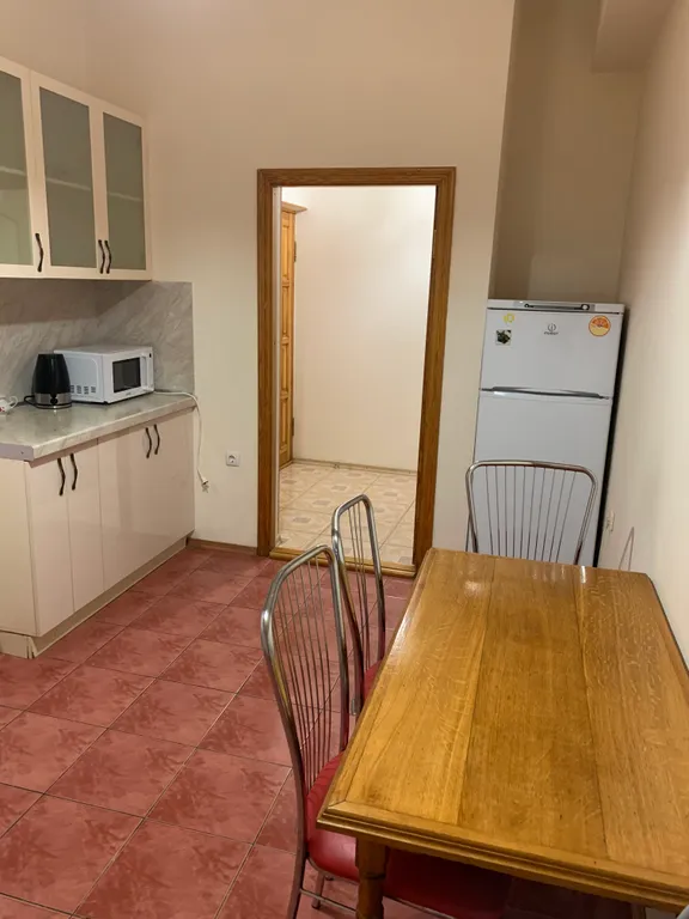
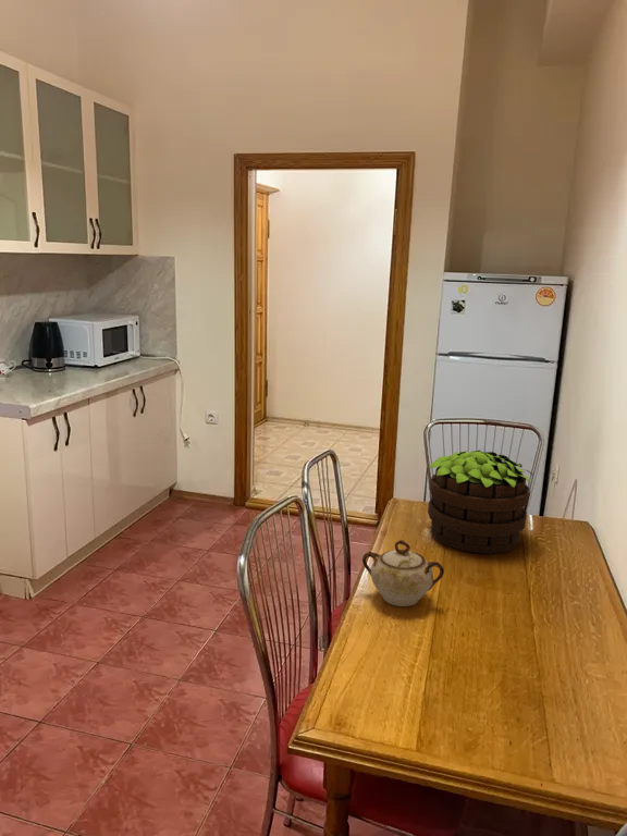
+ sugar bowl (402, 569)
+ potted plant (478, 494)
